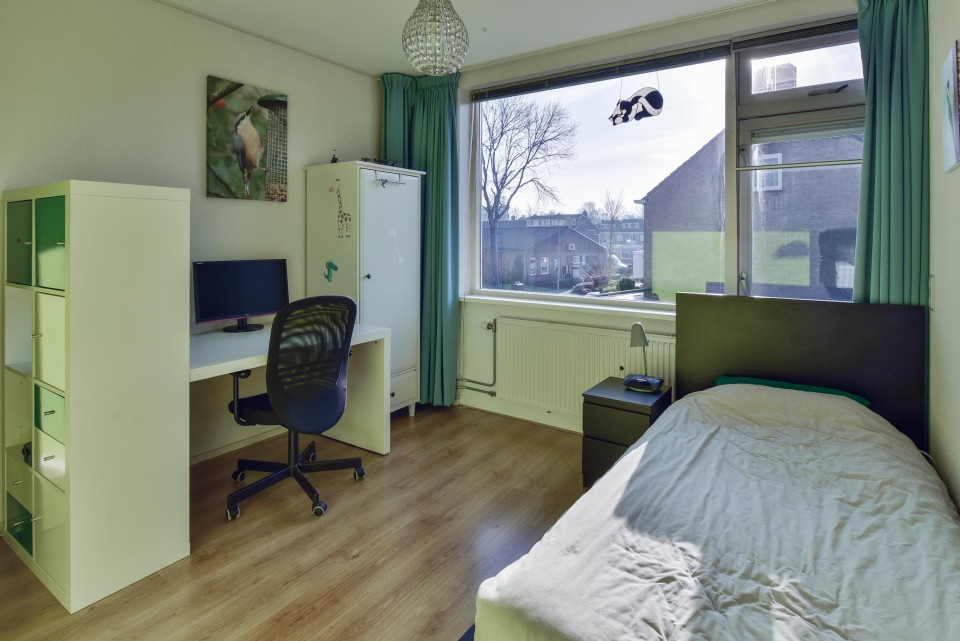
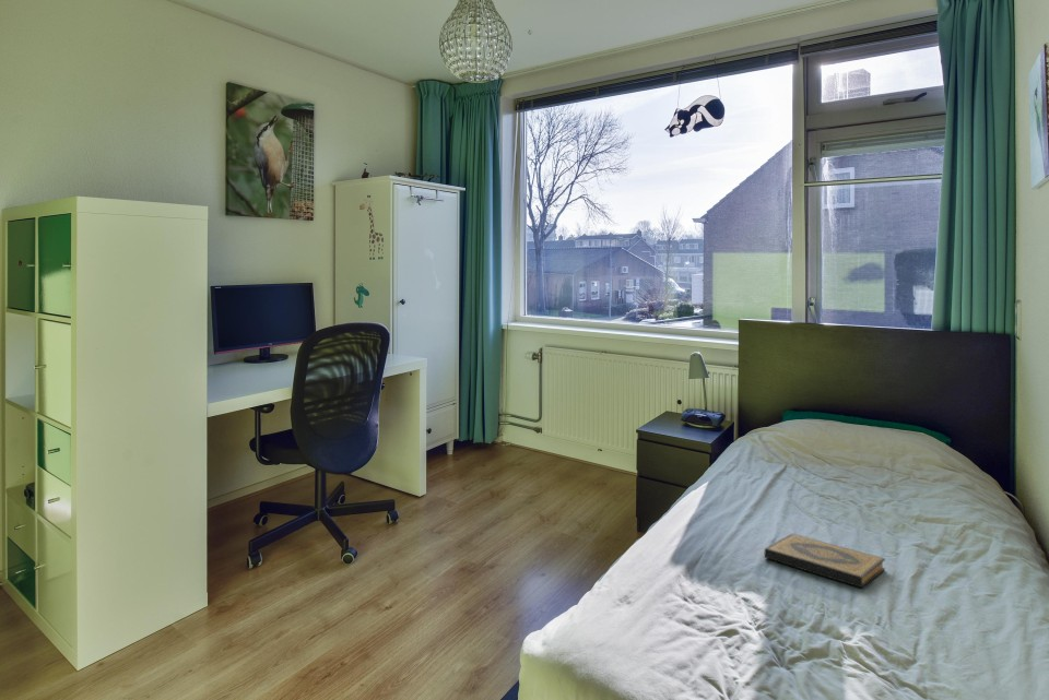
+ hardback book (823, 558)
